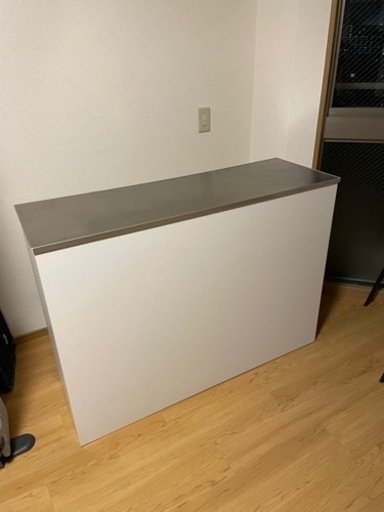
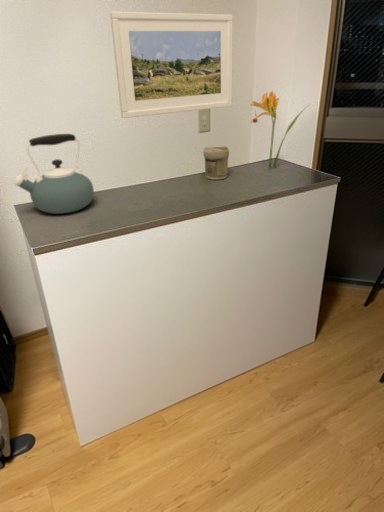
+ kettle (52, 173)
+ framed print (178, 64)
+ flower (273, 130)
+ jar (216, 162)
